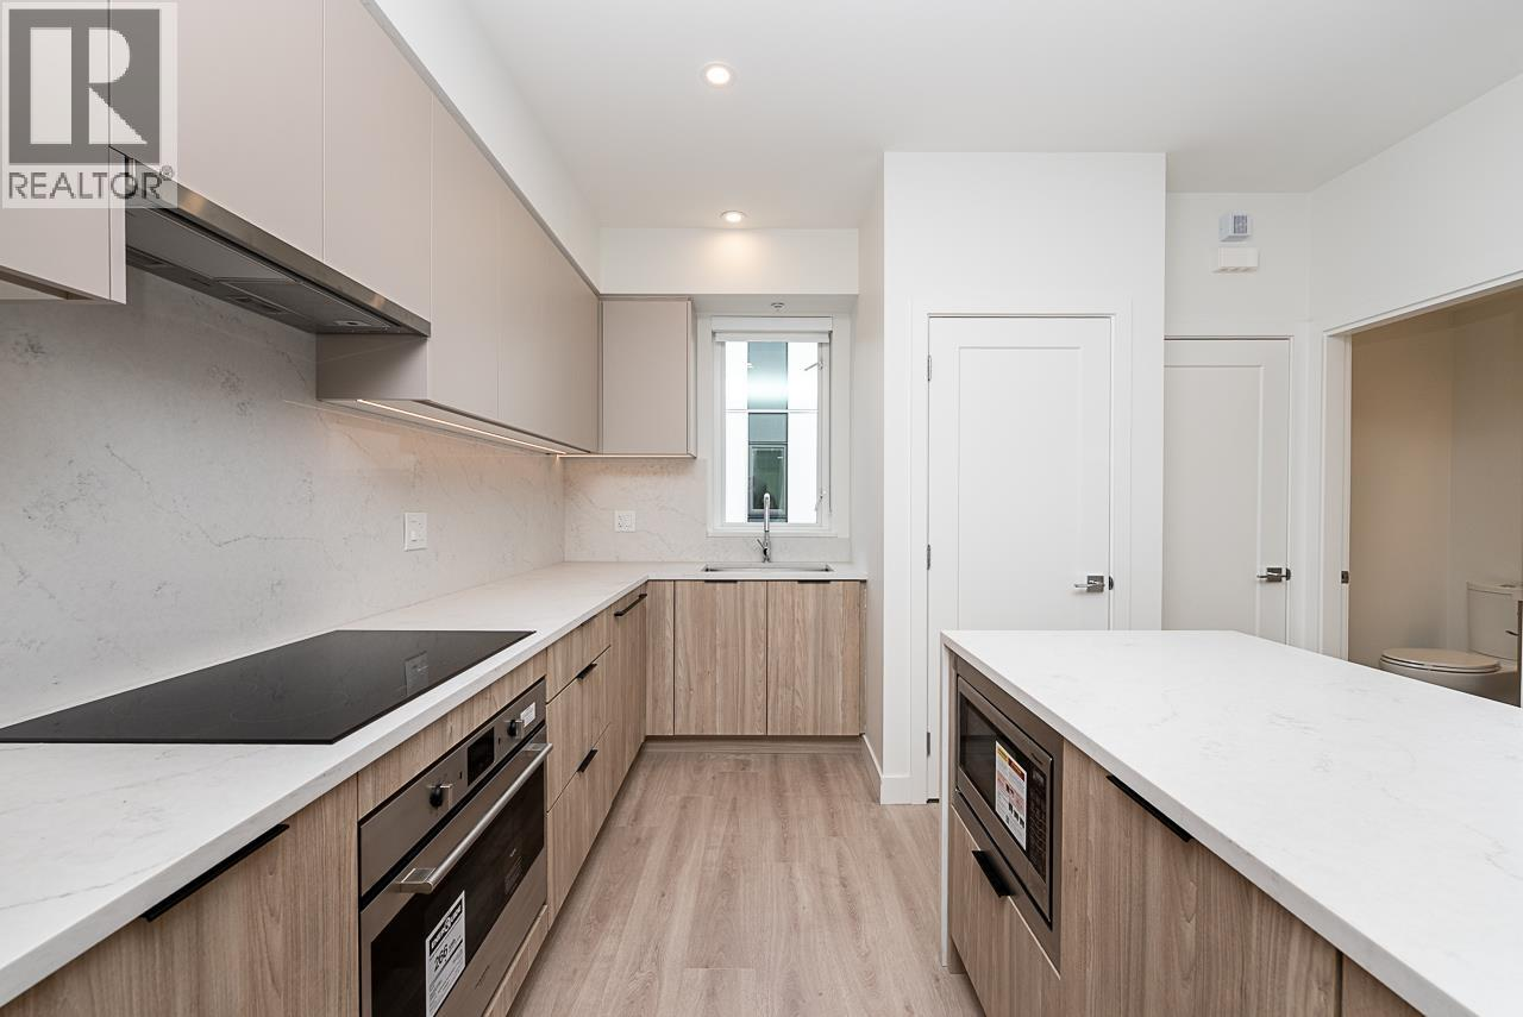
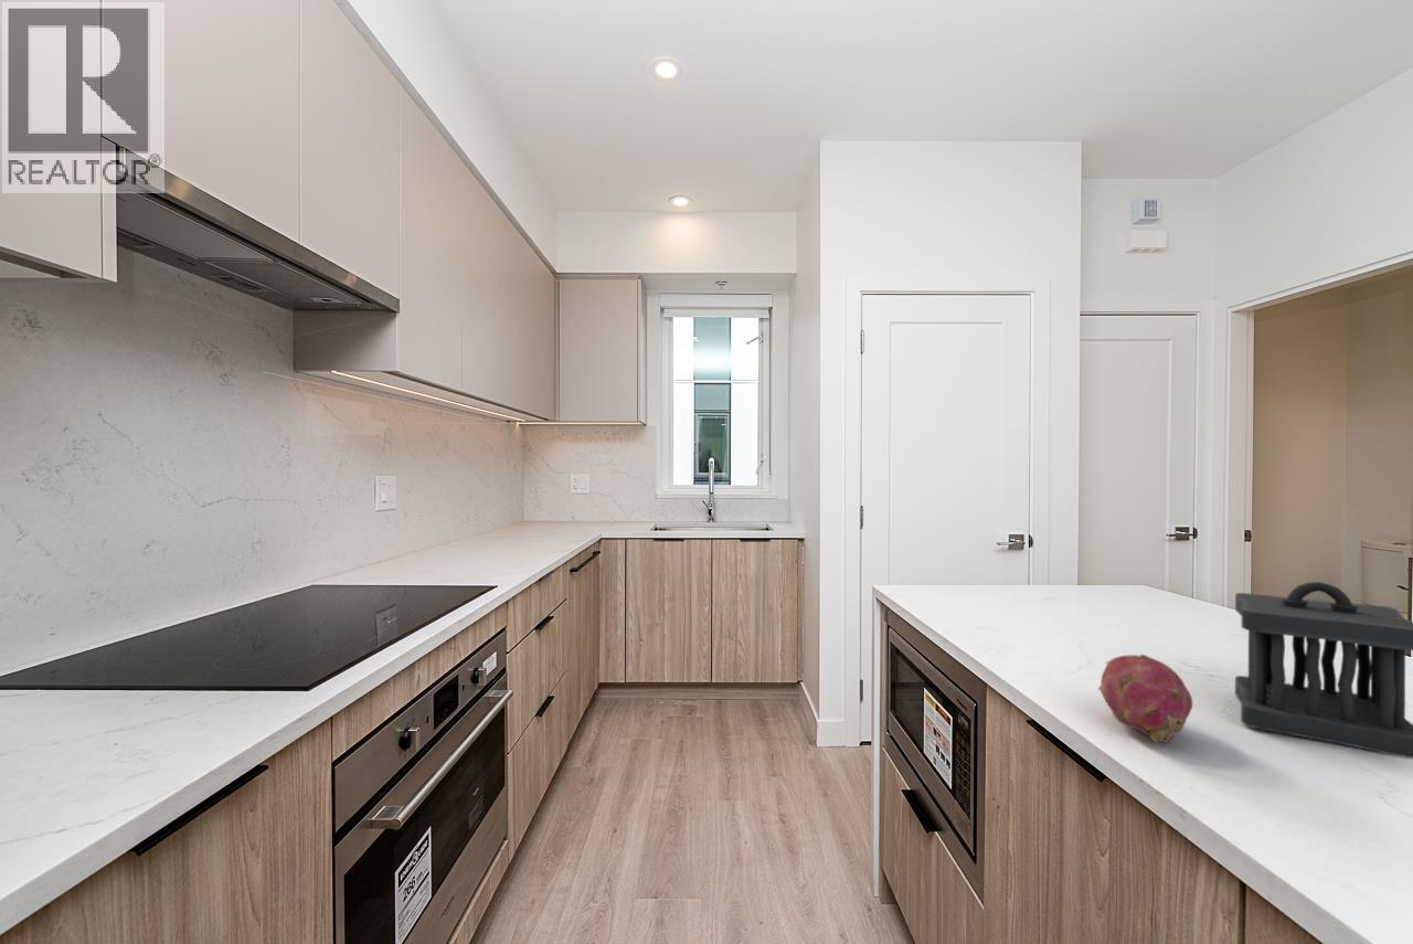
+ utensil holder (1318, 651)
+ fruit (1143, 691)
